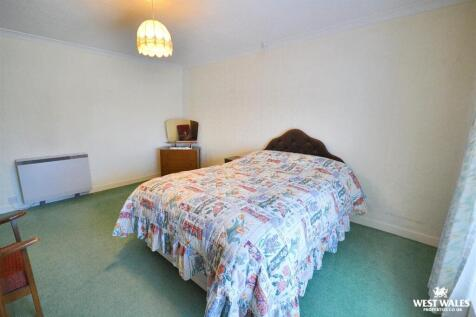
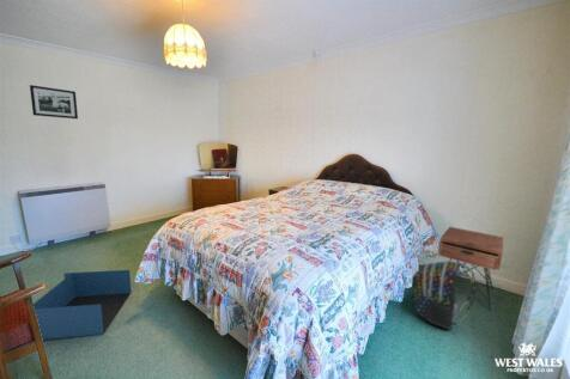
+ picture frame (55, 103)
+ storage bin (81, 300)
+ nightstand (468, 263)
+ backpack (441, 291)
